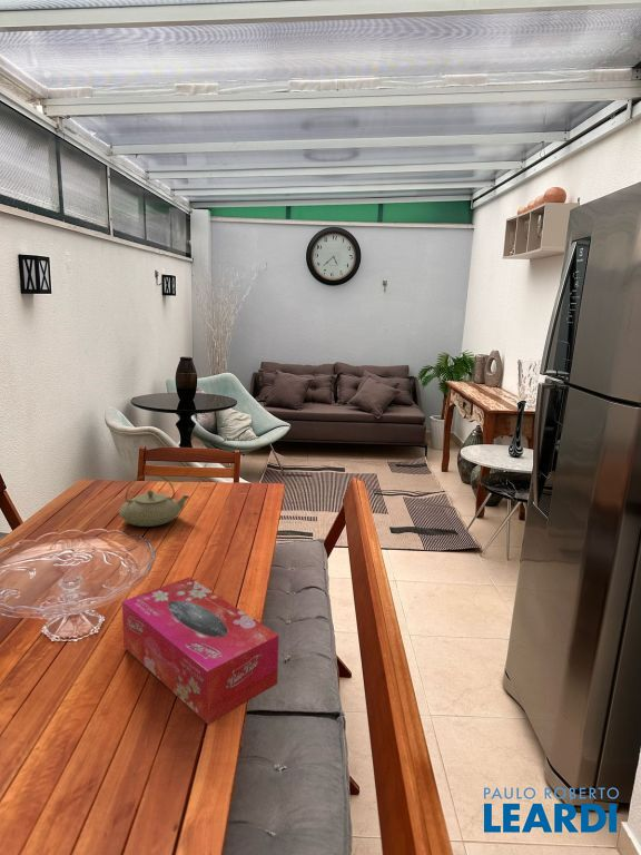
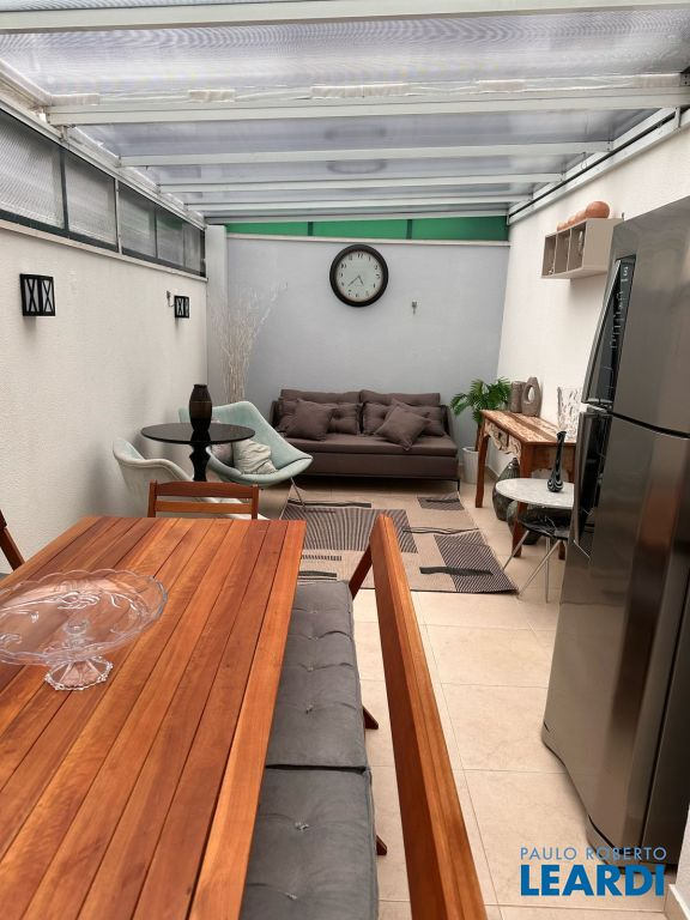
- teapot (154, 497)
- tissue box (197, 640)
